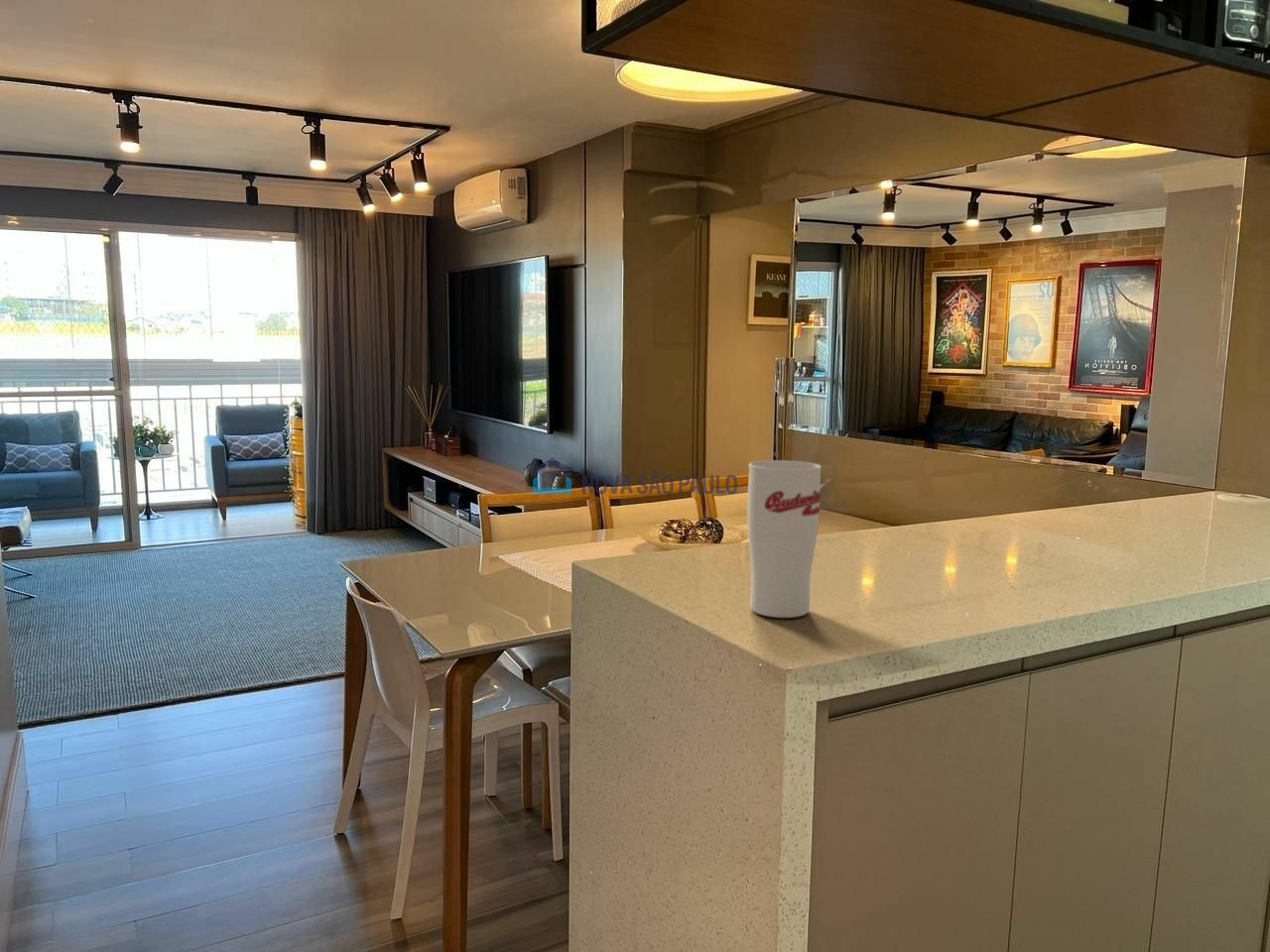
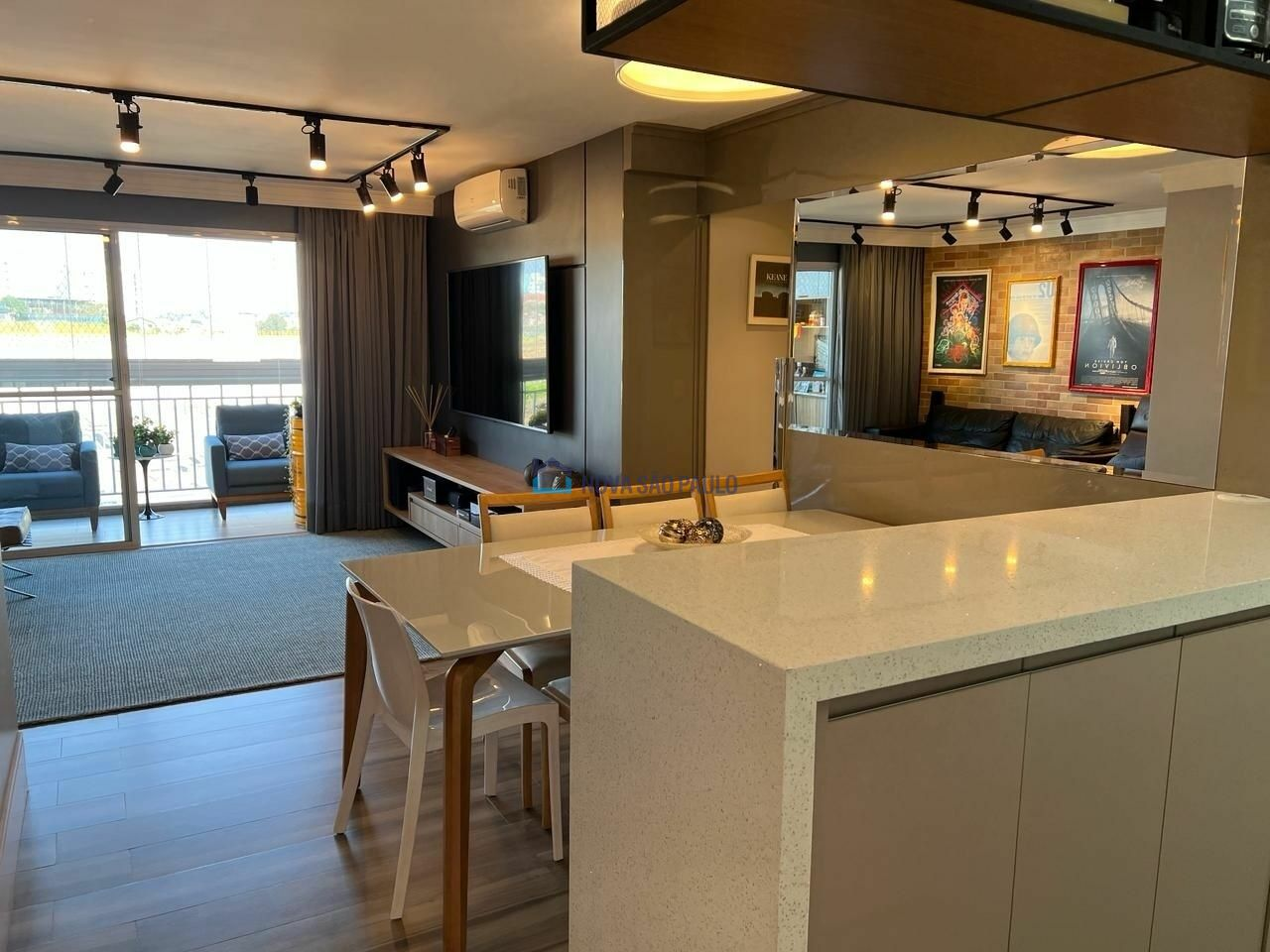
- cup (782, 537)
